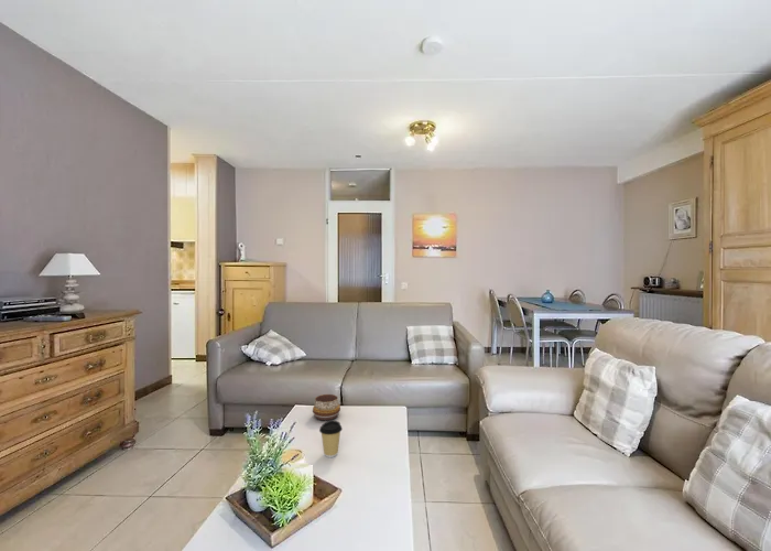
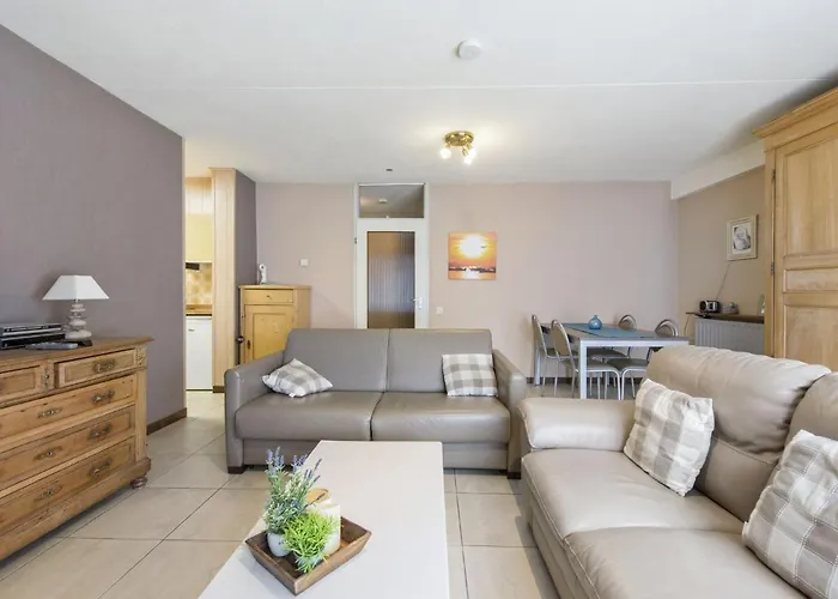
- coffee cup (330, 439)
- decorative bowl (326, 407)
